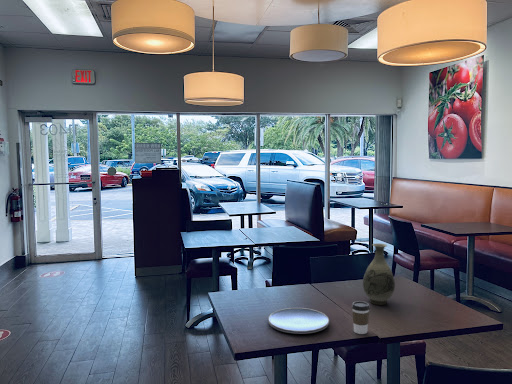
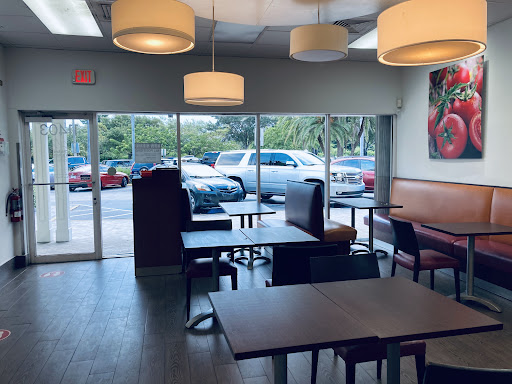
- plate (298, 320)
- vase (378, 273)
- coffee cup (360, 317)
